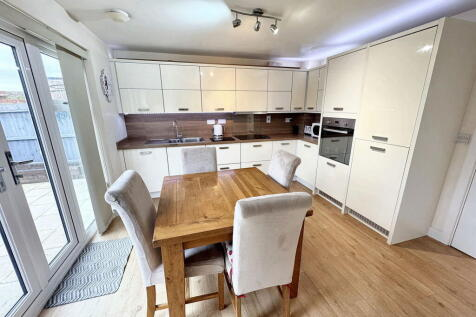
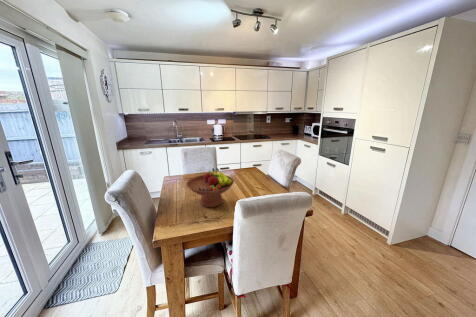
+ fruit bowl (210, 187)
